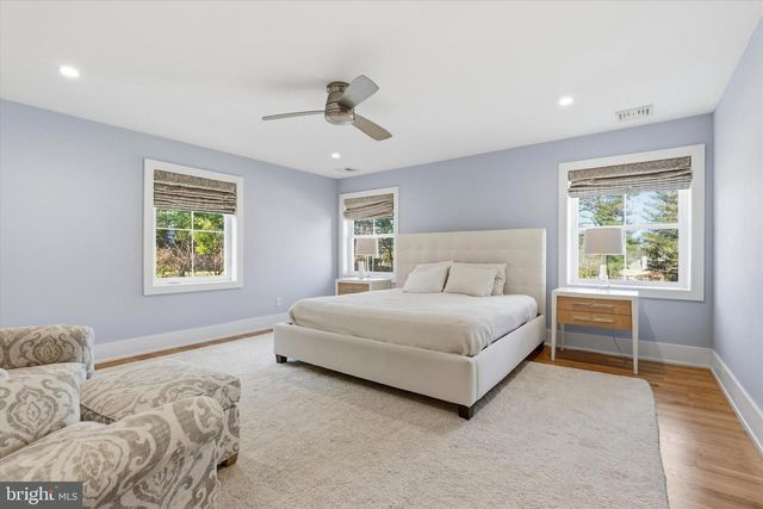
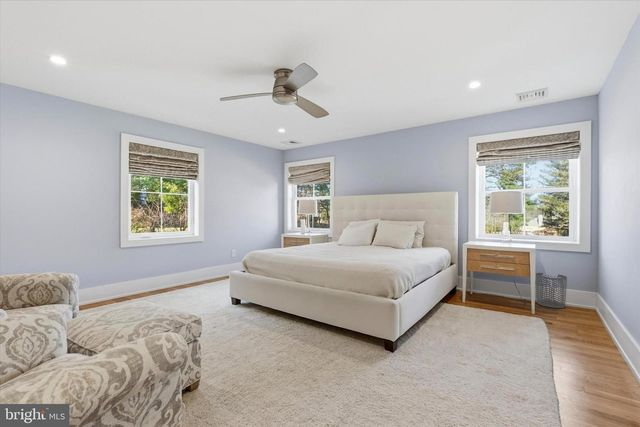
+ waste bin (550, 289)
